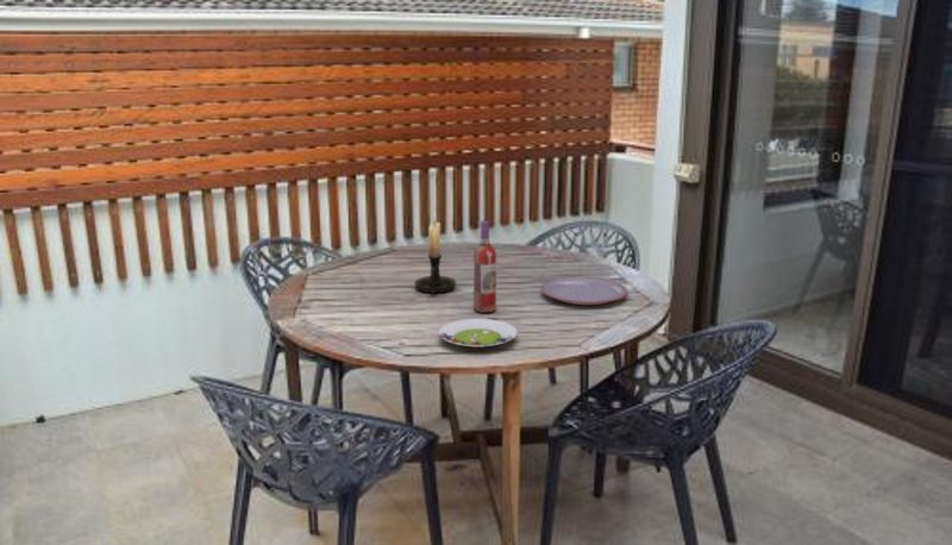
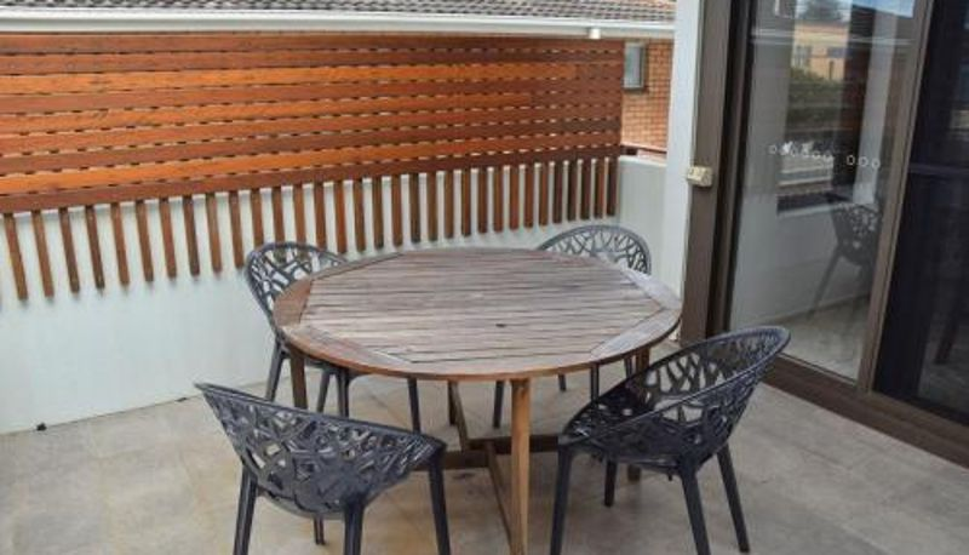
- candle holder (433, 251)
- wine bottle (484, 265)
- salad plate (477, 333)
- plate (583, 292)
